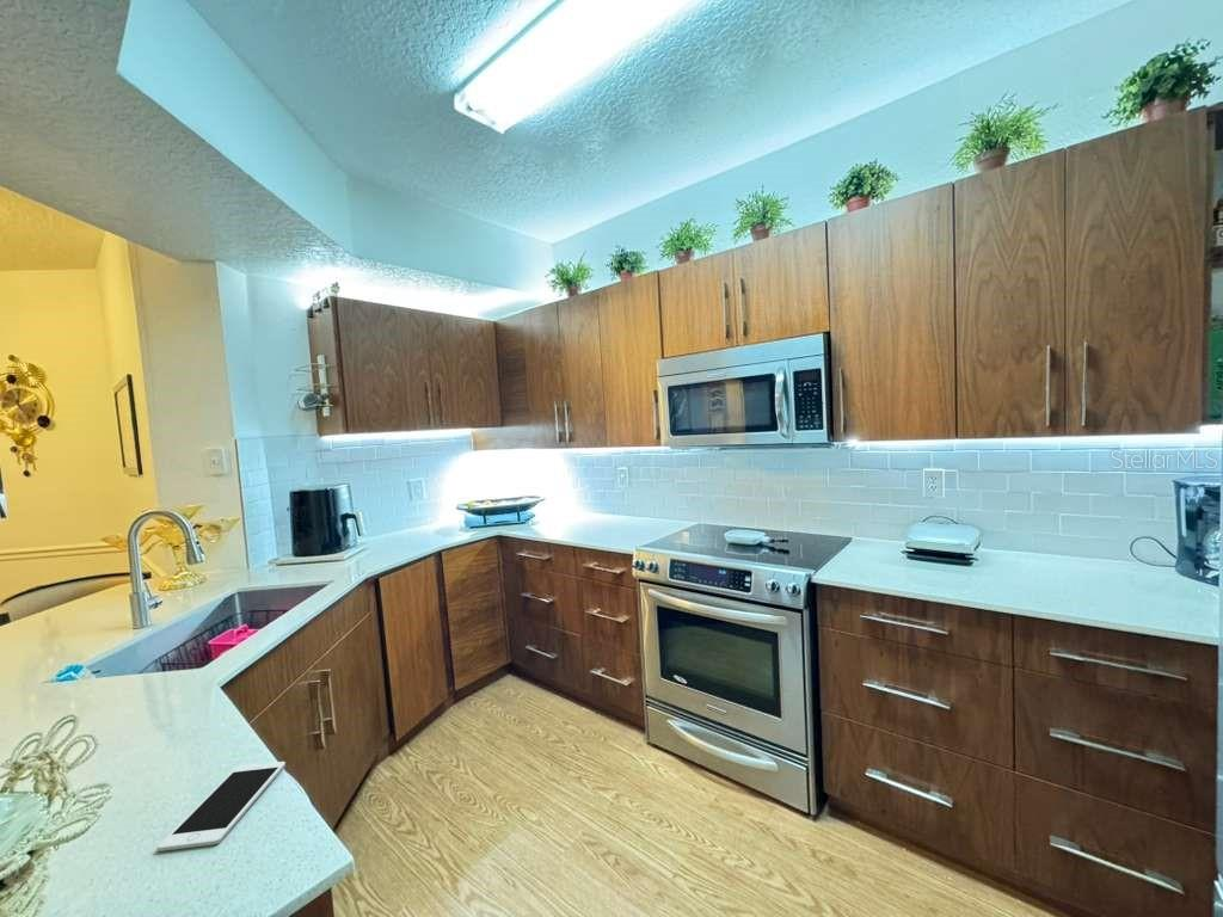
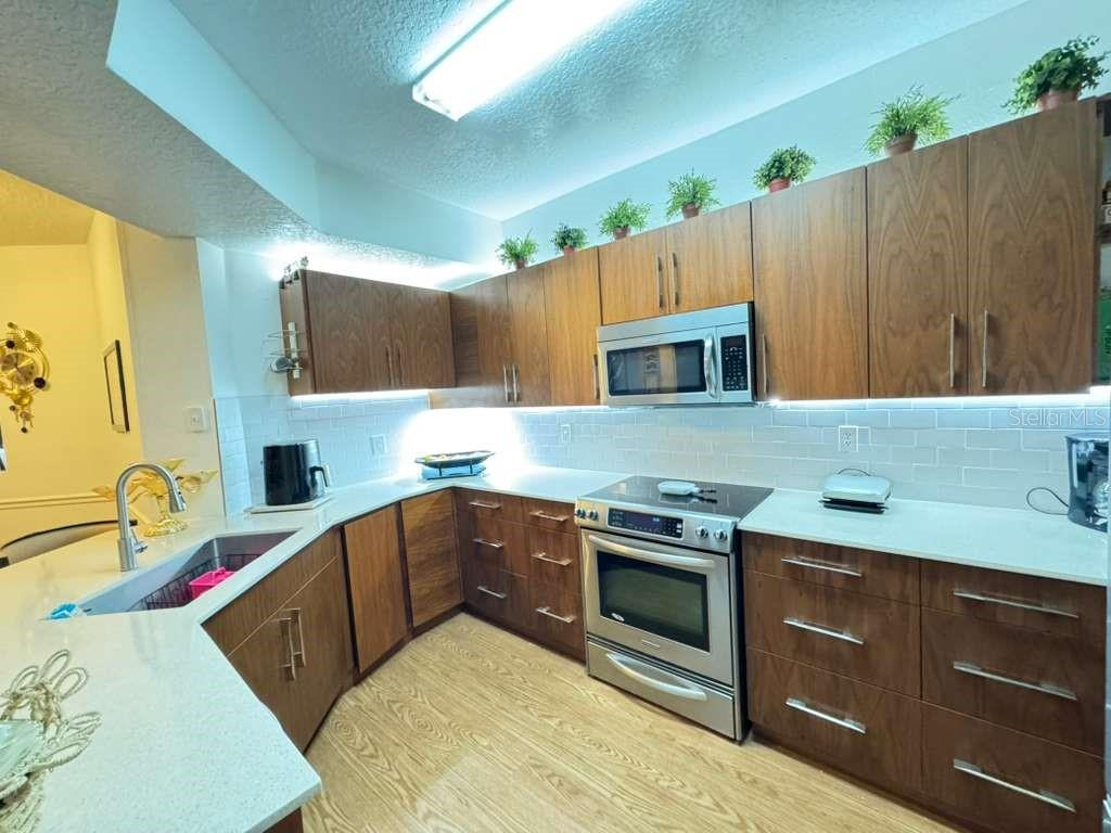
- cell phone (228, 801)
